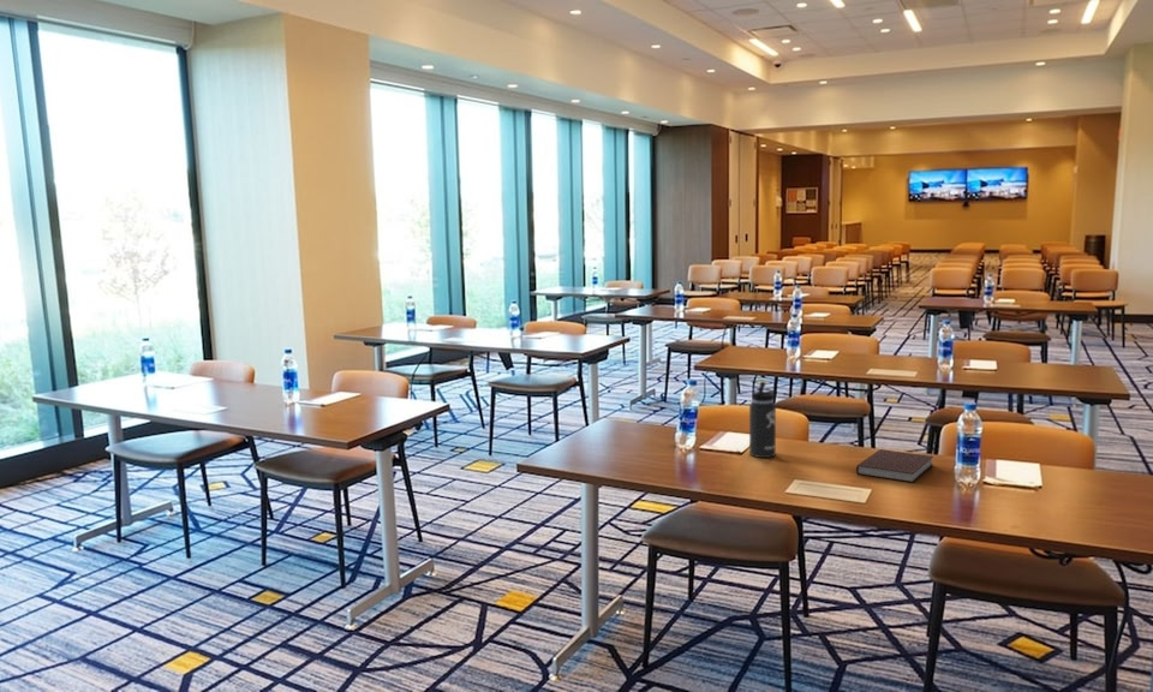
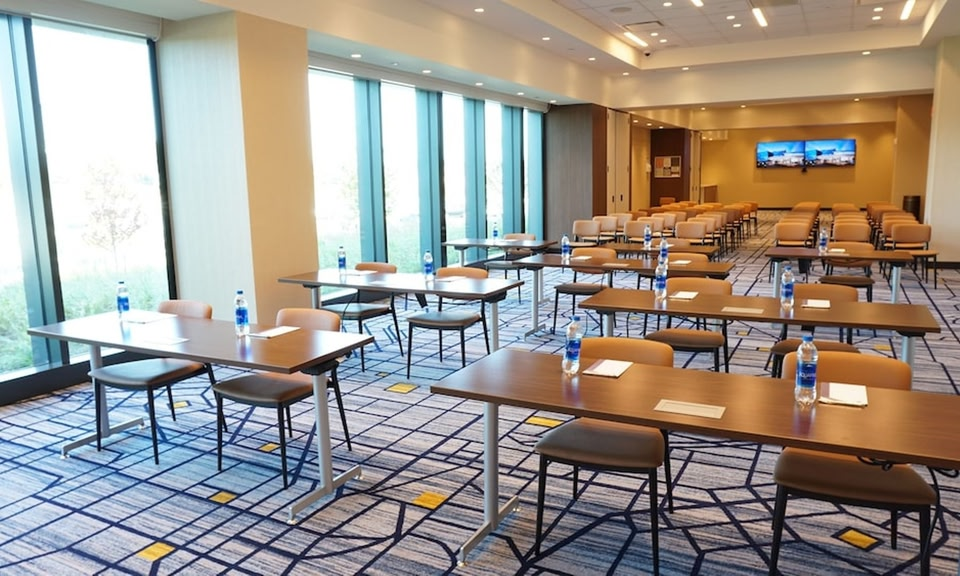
- notebook (895, 465)
- thermos bottle (764, 417)
